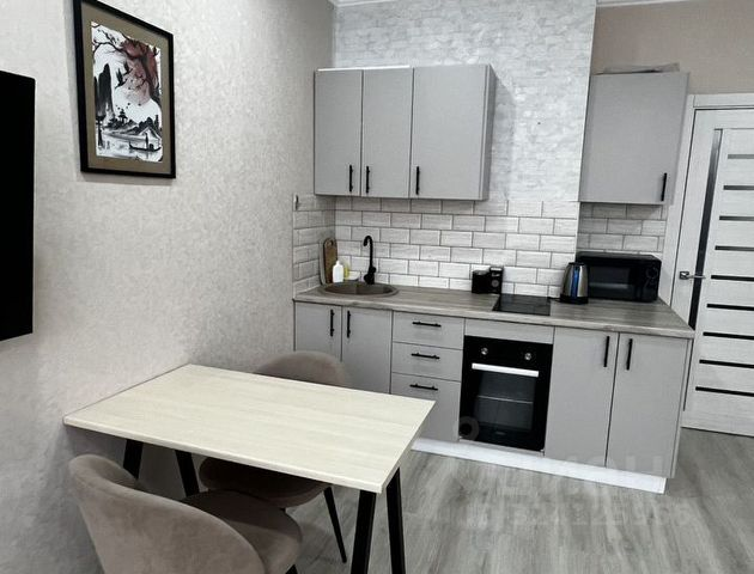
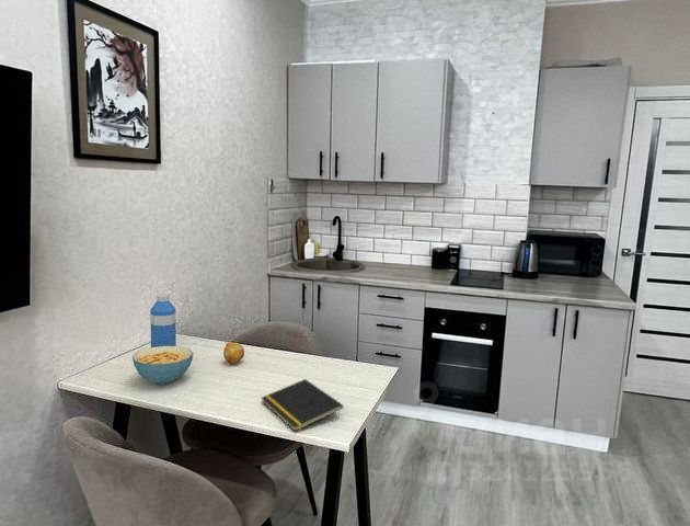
+ cereal bowl (163, 367)
+ water bottle (163, 325)
+ notepad (300, 402)
+ fruit (233, 353)
